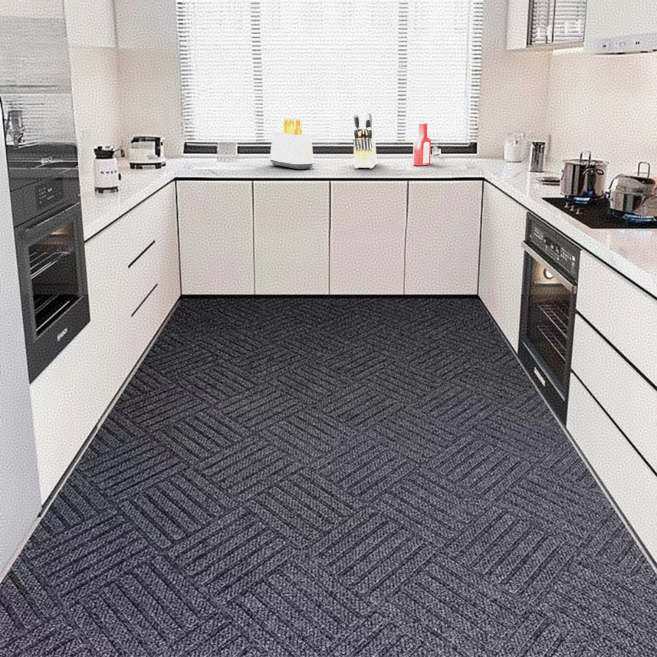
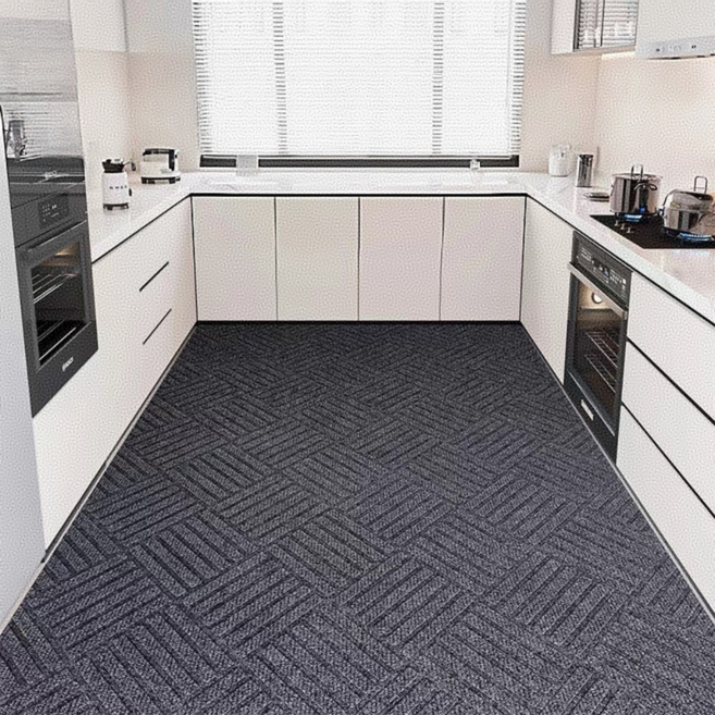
- soap bottle (422, 142)
- knife block (364, 139)
- toaster (291, 142)
